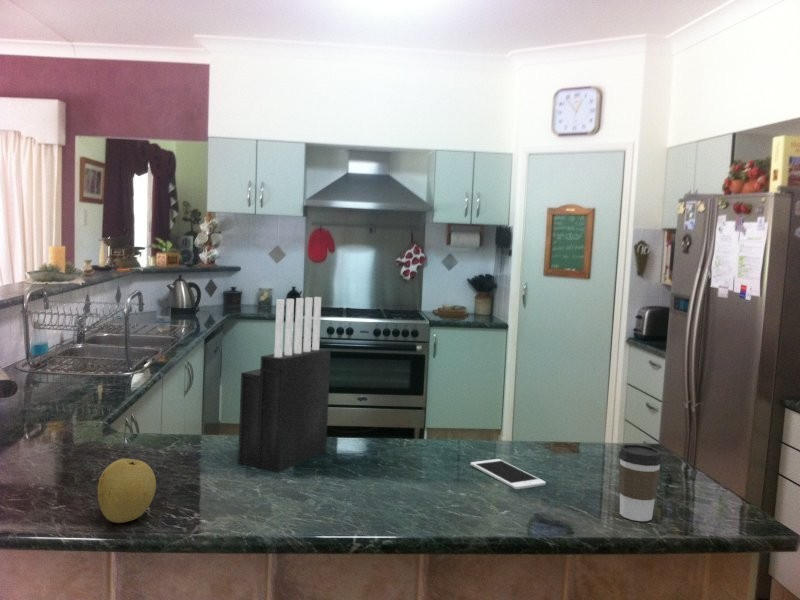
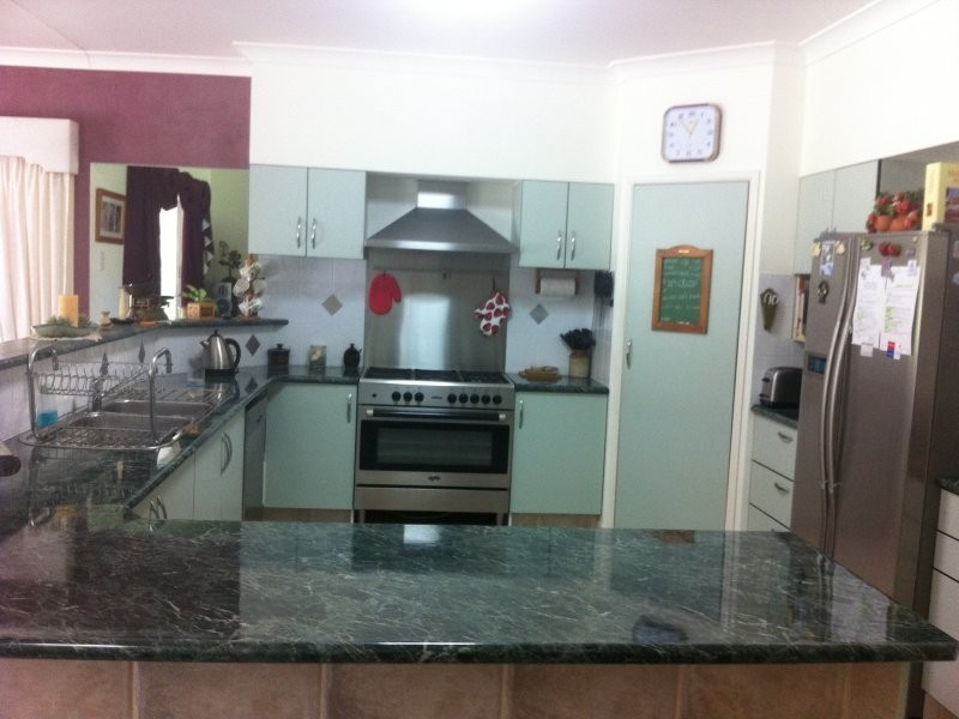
- cell phone (506, 473)
- coffee cup (638, 482)
- fruit (127, 489)
- knife block (282, 377)
